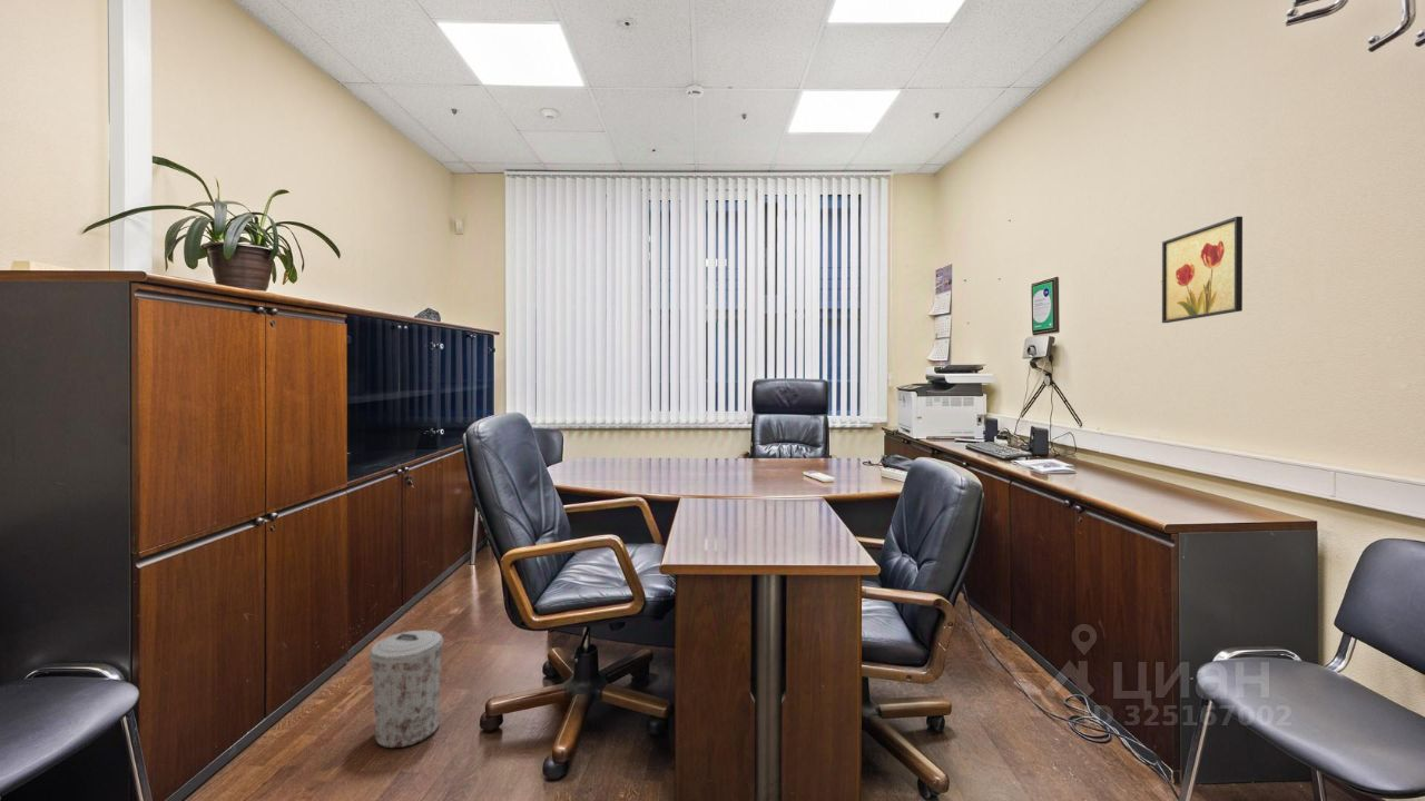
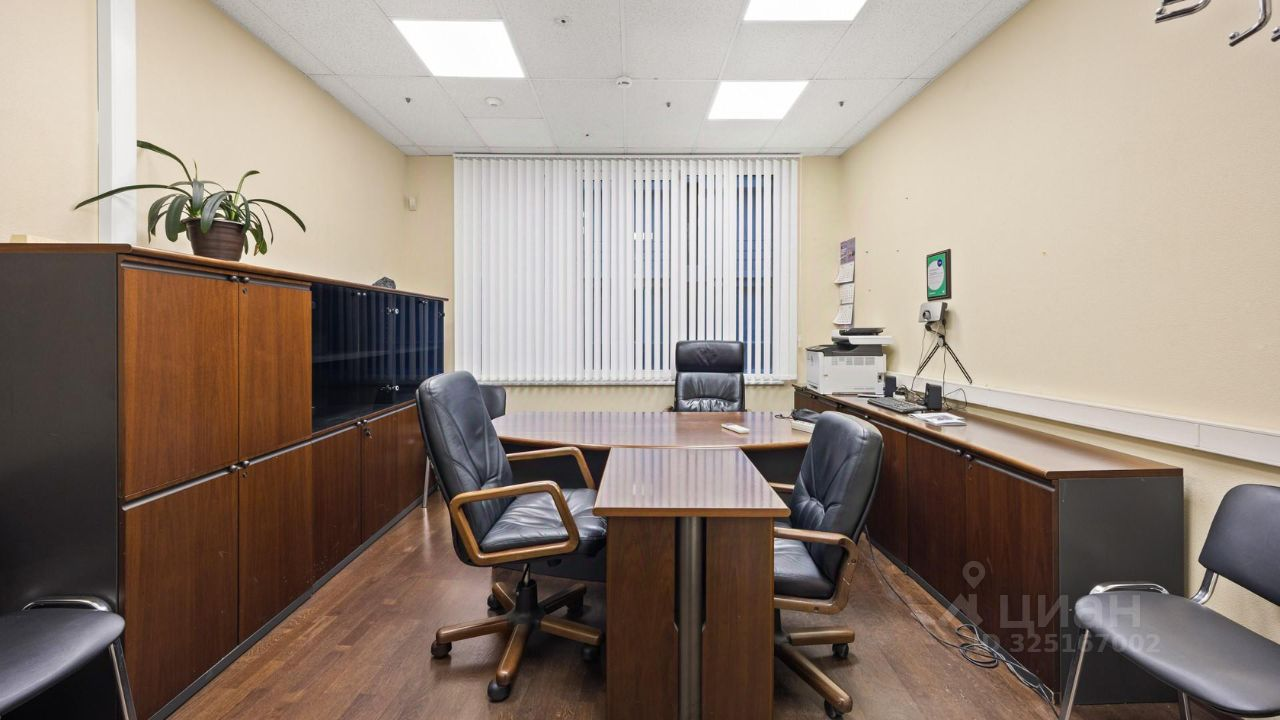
- trash can (407, 683)
- wall art (1200, 274)
